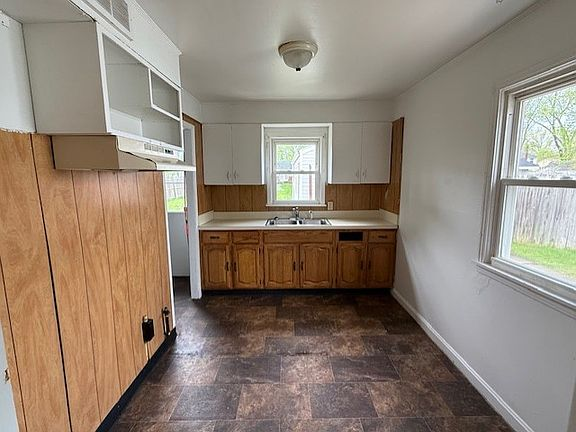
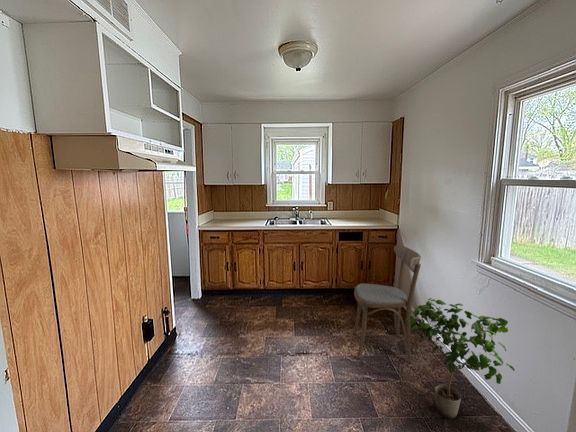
+ dining chair (385, 299)
+ potted plant (448, 357)
